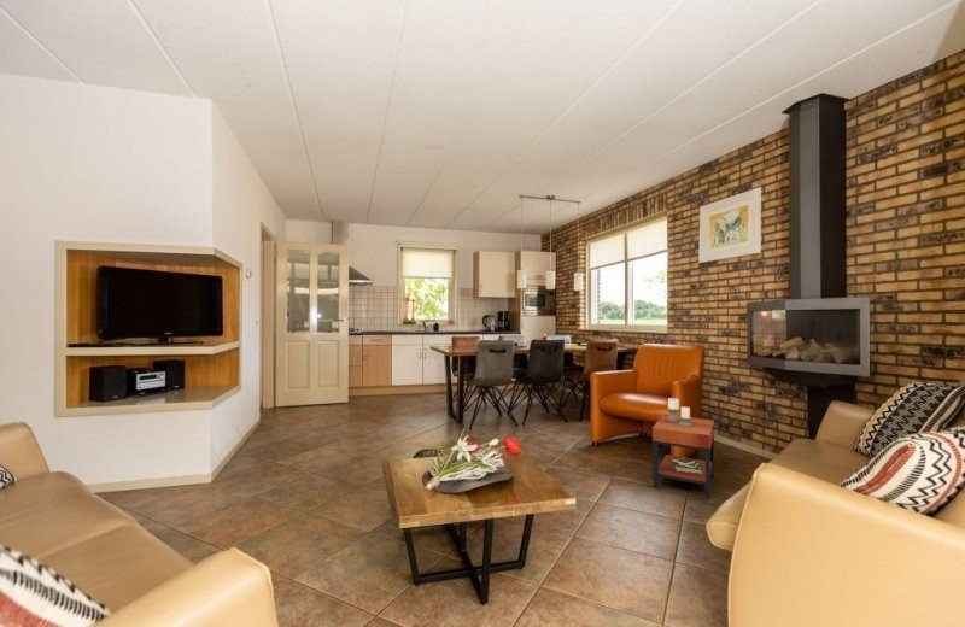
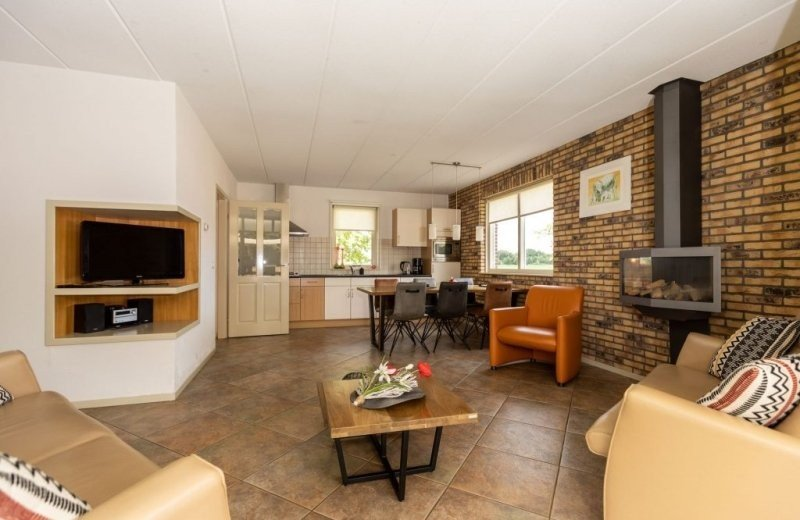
- side table (684, 440)
